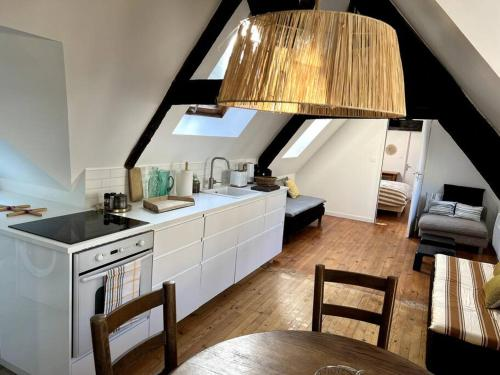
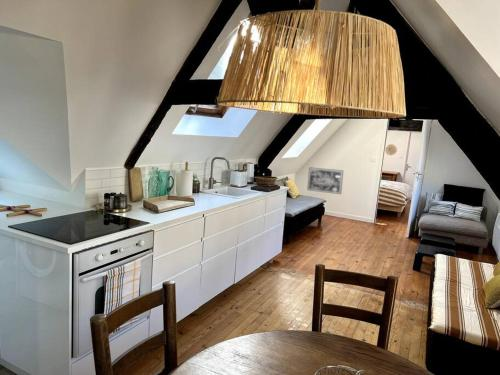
+ wall art (324, 180)
